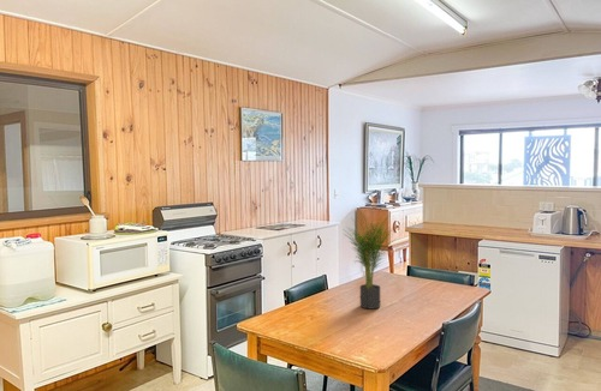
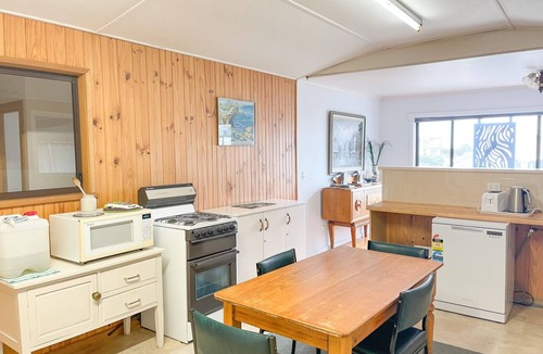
- potted plant (371, 255)
